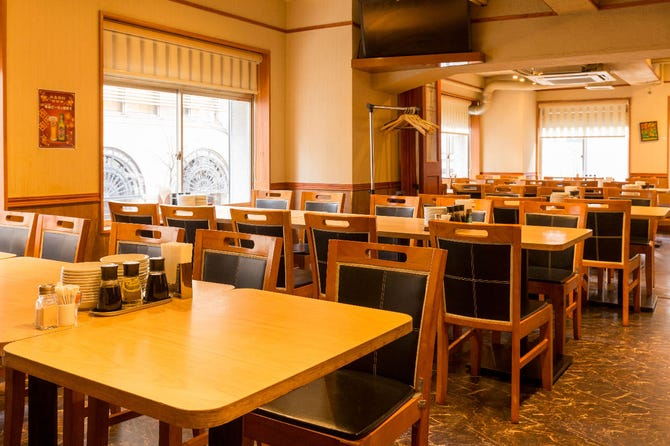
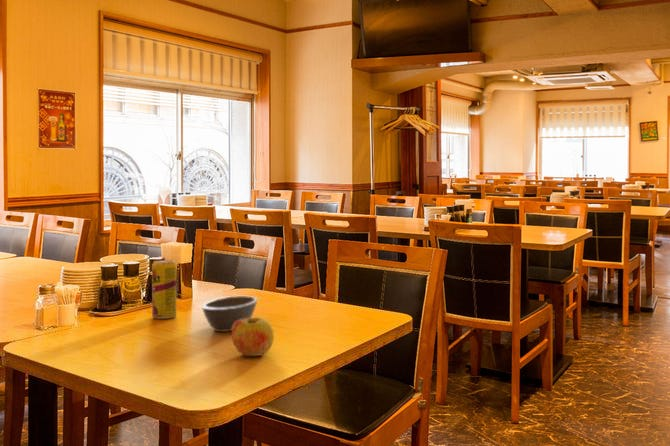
+ apple (253, 336)
+ beverage can (164, 289)
+ bowl (230, 314)
